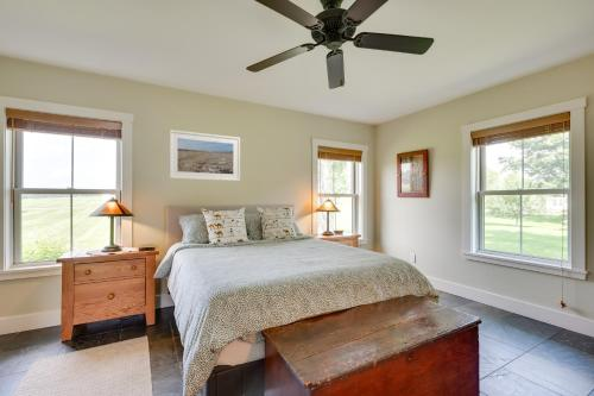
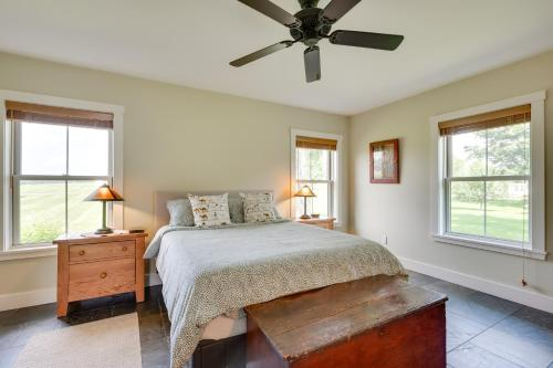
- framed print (206, 157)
